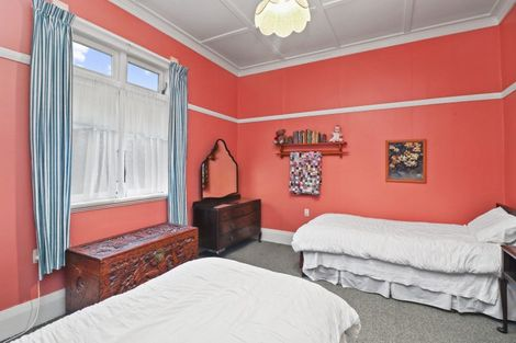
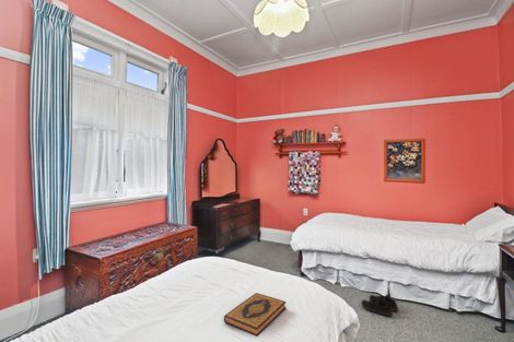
+ hardback book (256, 311)
+ shoe (379, 302)
